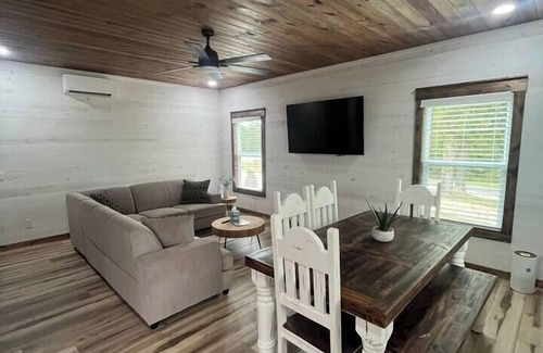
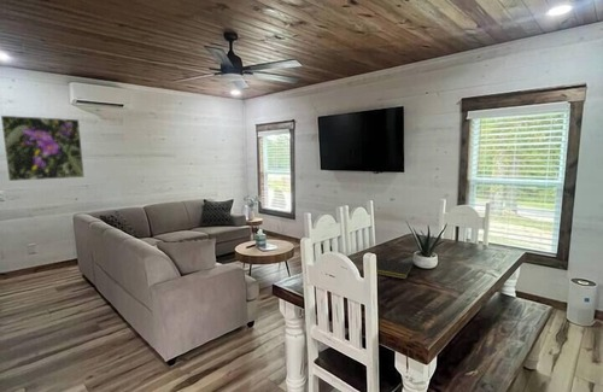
+ notepad (390, 268)
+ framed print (45, 148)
